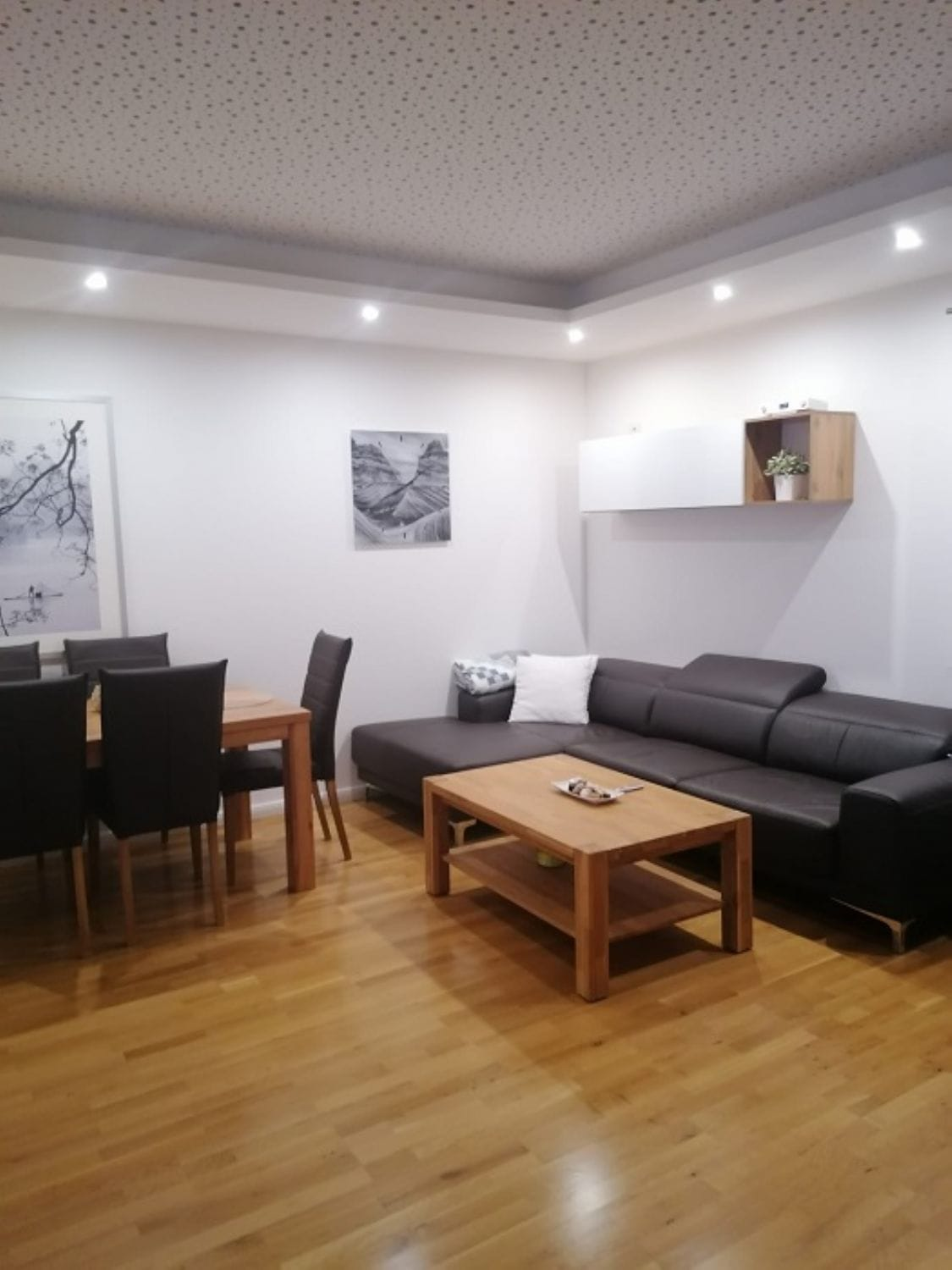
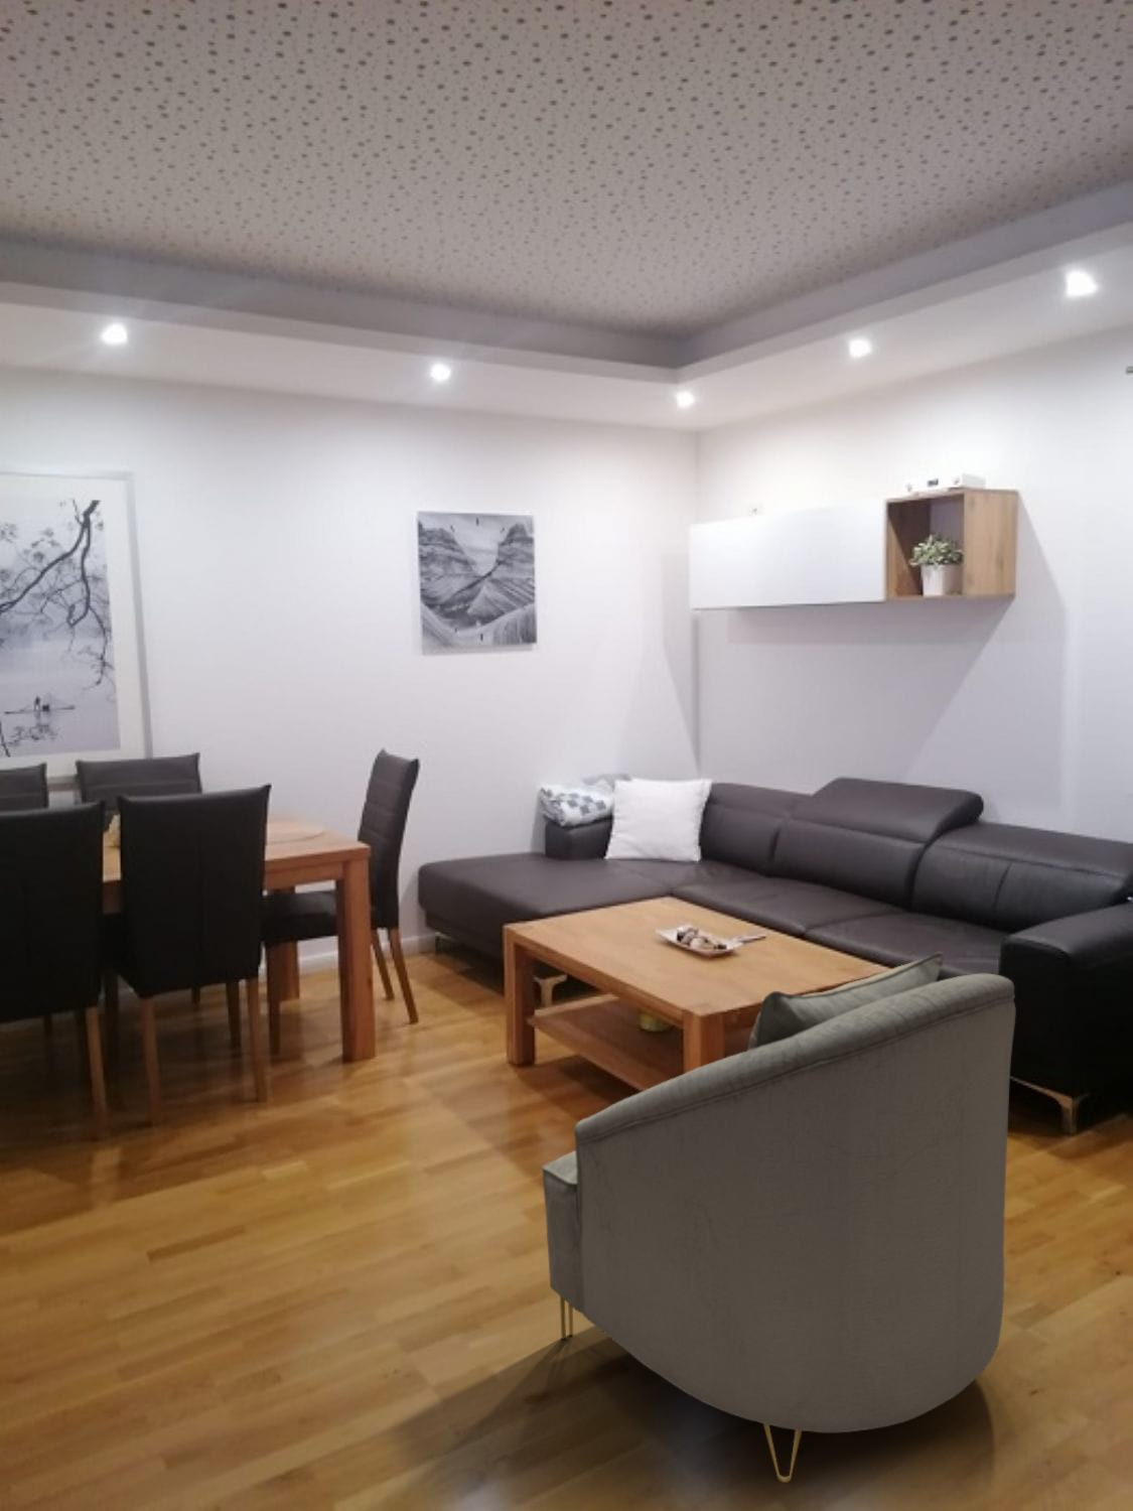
+ armchair (801, 1158)
